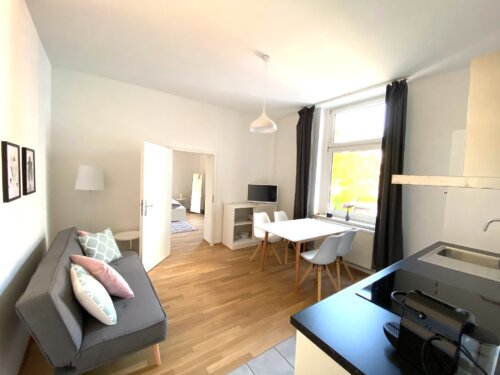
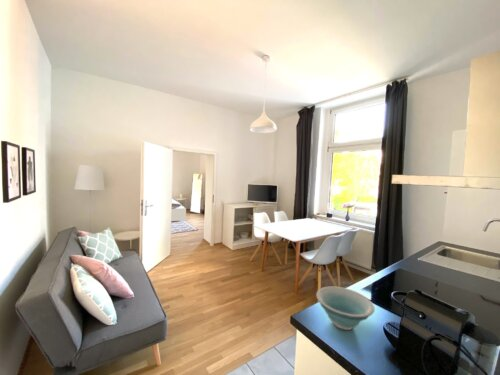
+ bowl (343, 311)
